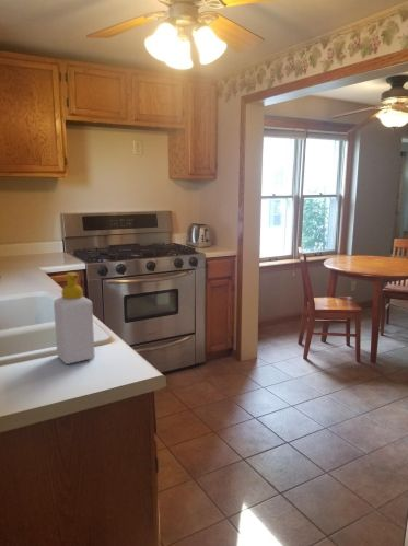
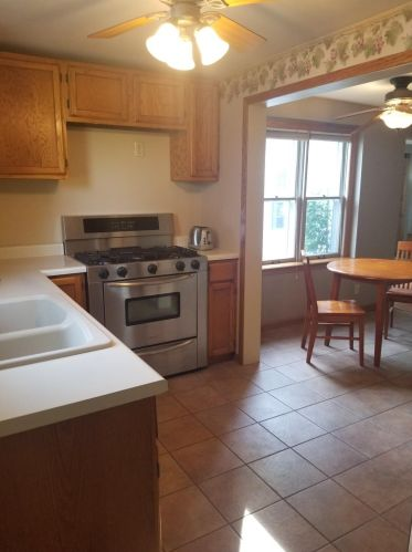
- soap bottle (73, 315)
